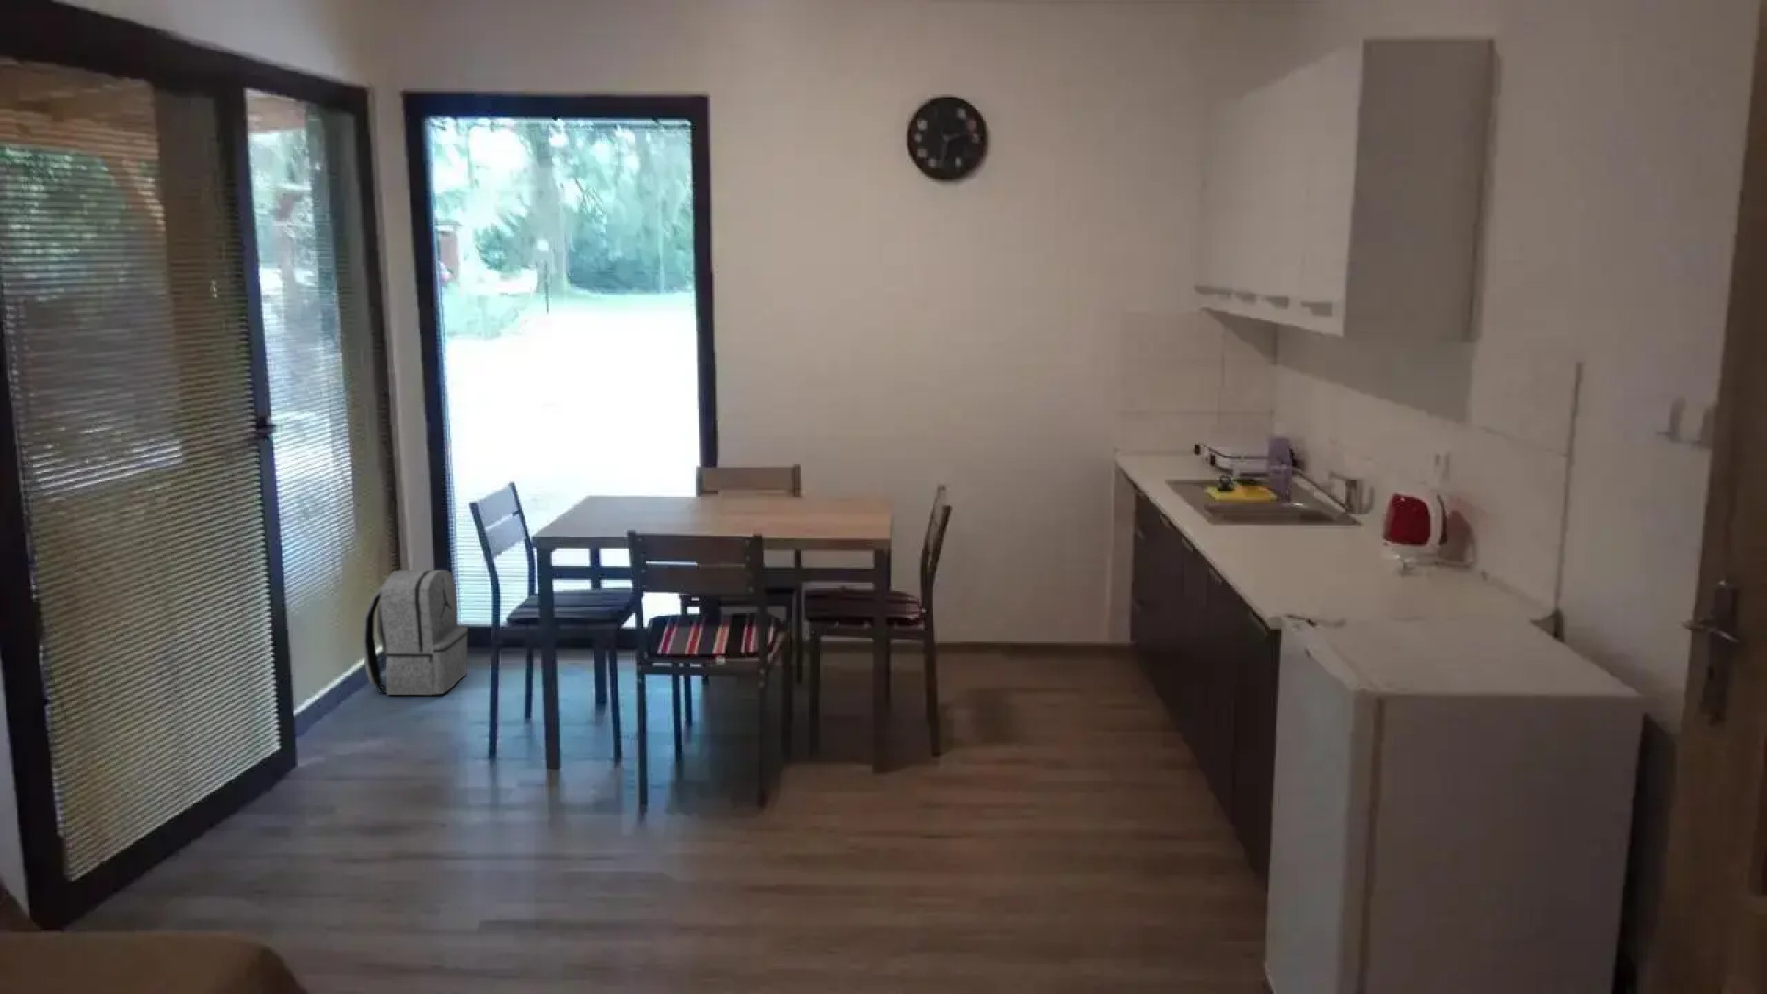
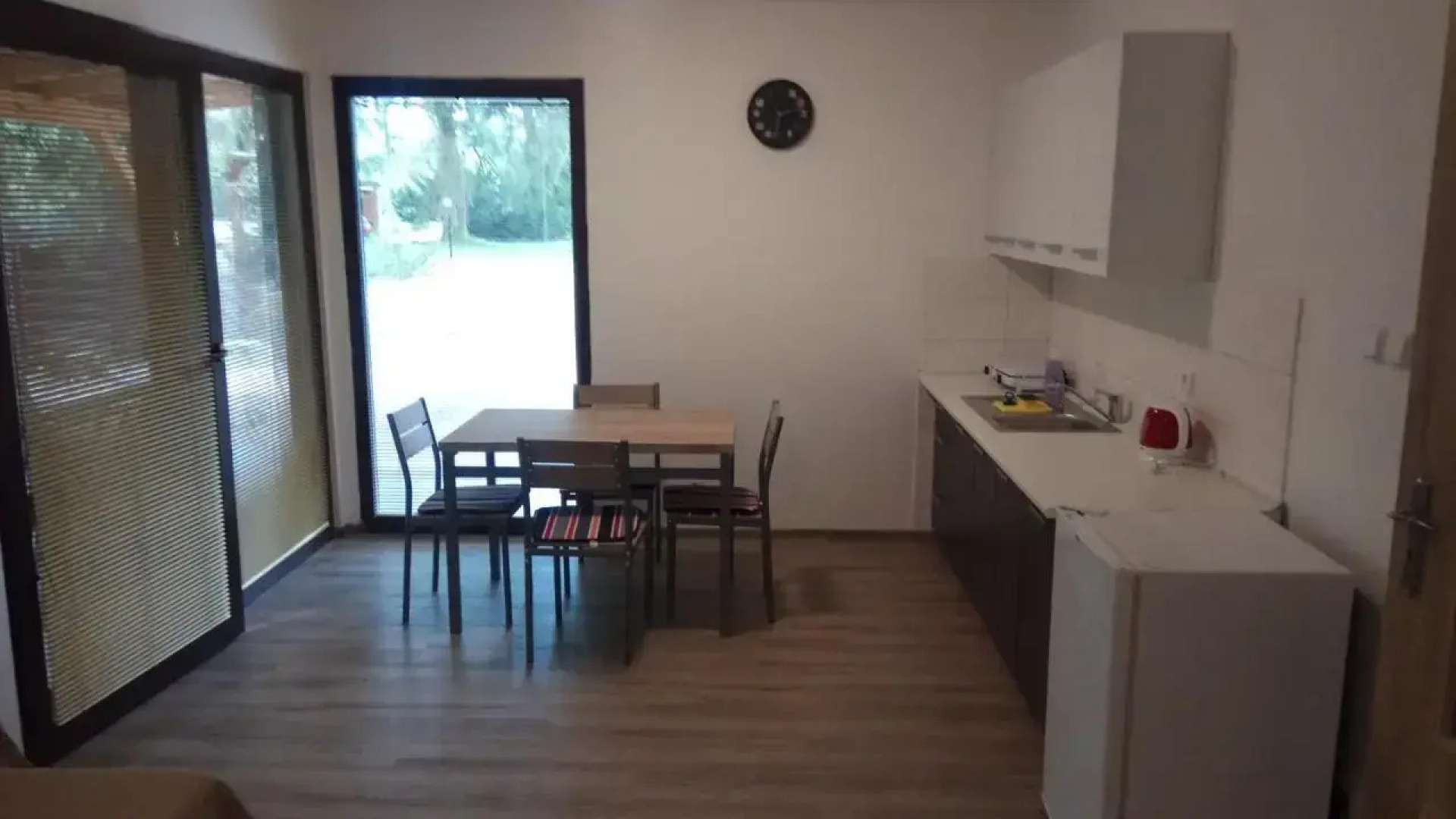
- backpack (414, 627)
